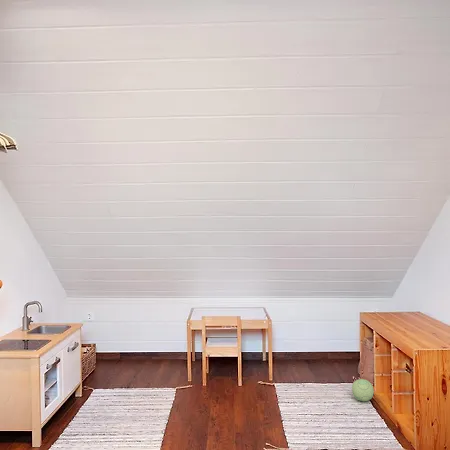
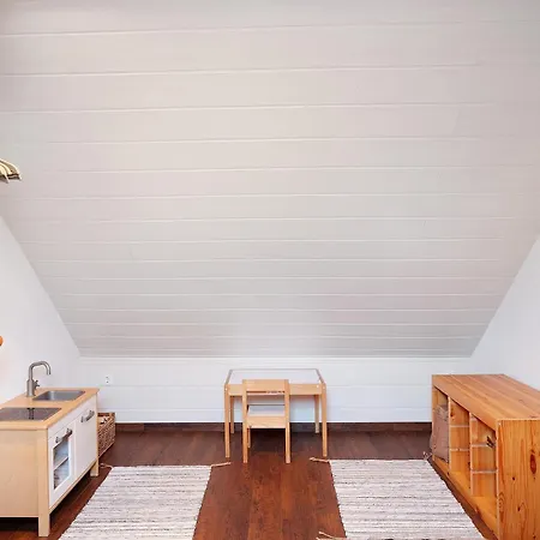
- plush toy (362, 390)
